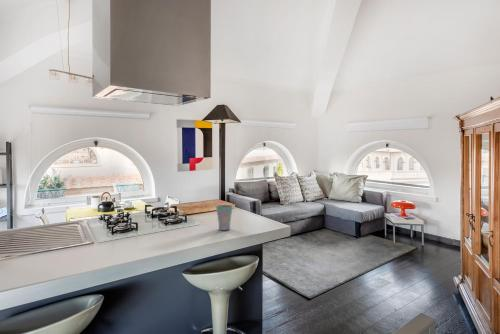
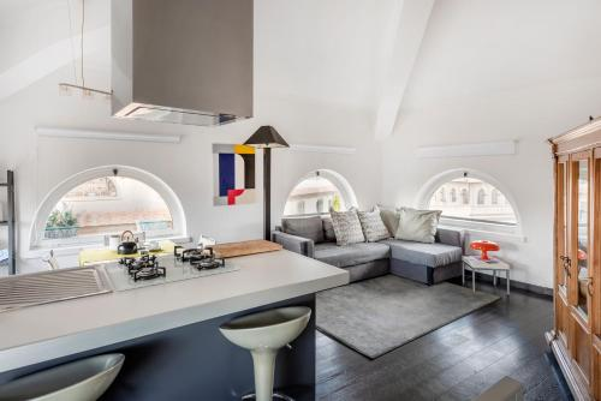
- cup (224, 217)
